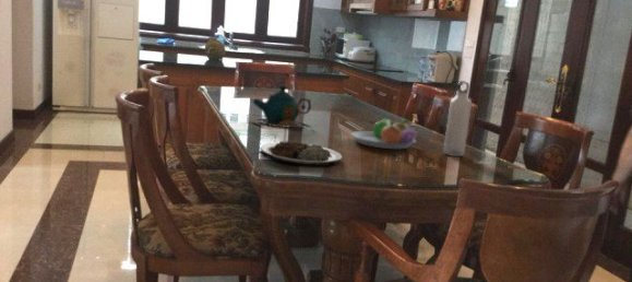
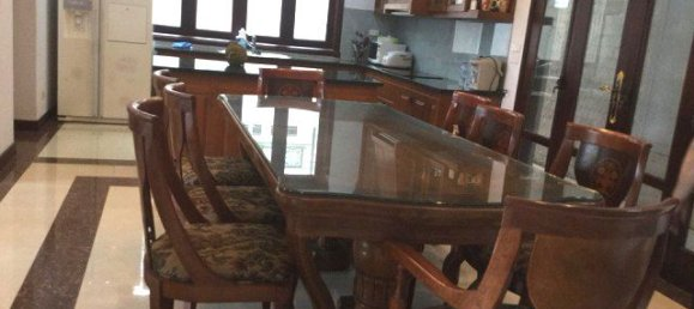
- fruit bowl (384, 130)
- plate (301, 151)
- teapot (284, 105)
- water bottle (458, 118)
